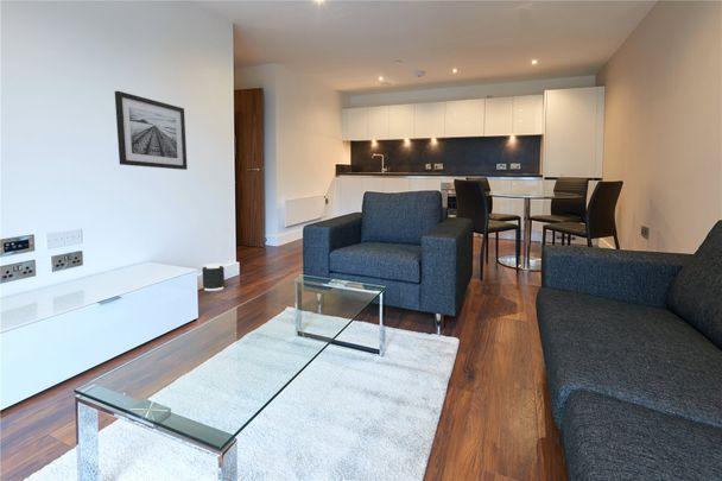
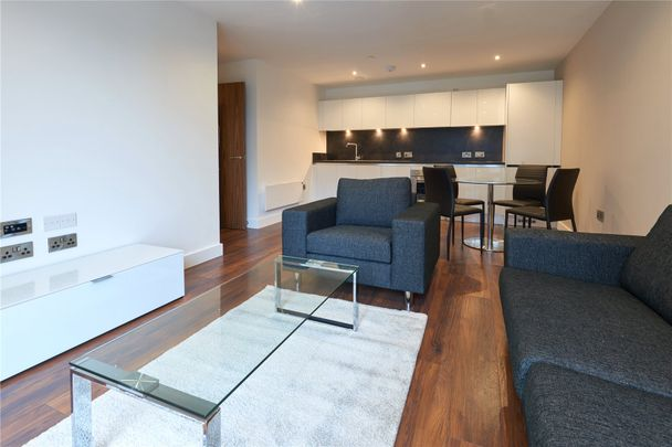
- speaker (213, 277)
- wall art (154, 134)
